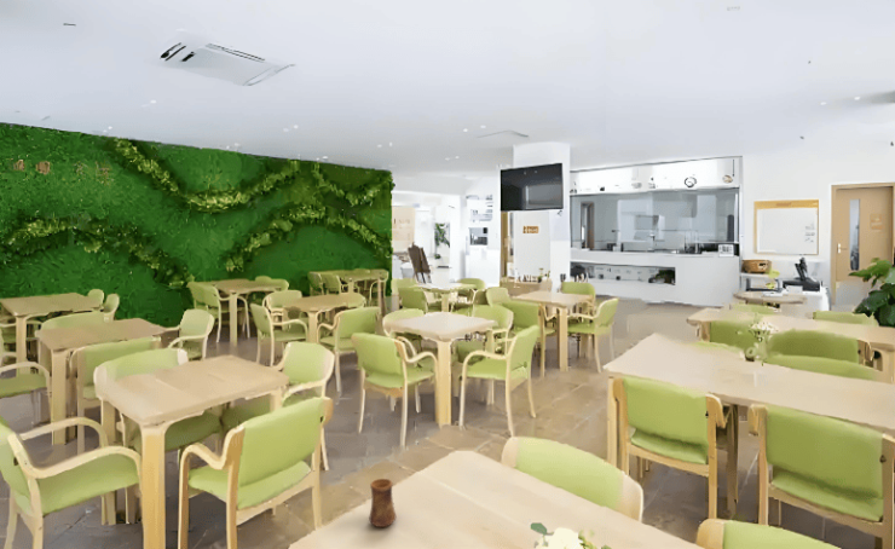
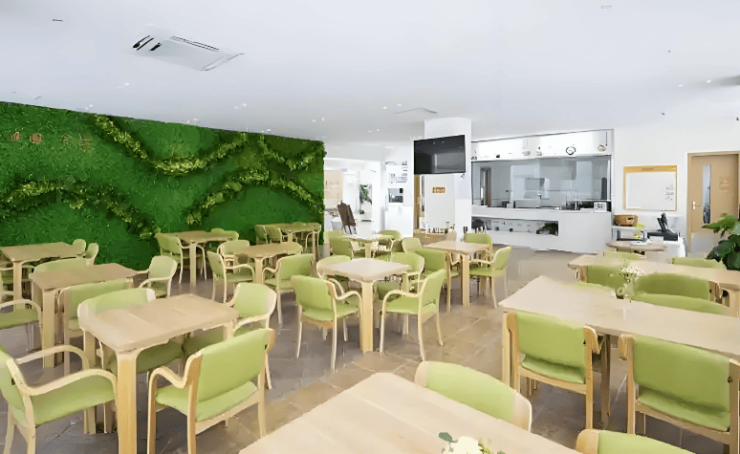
- cup (382, 502)
